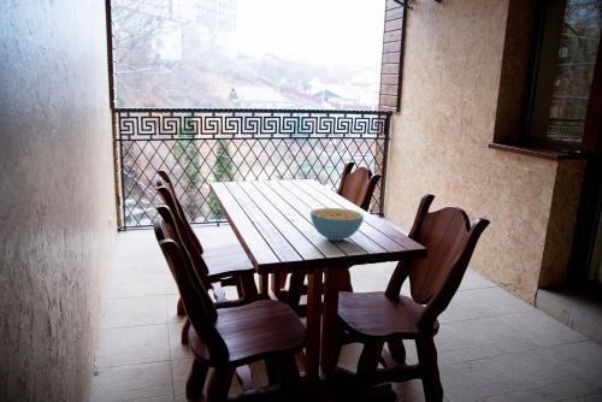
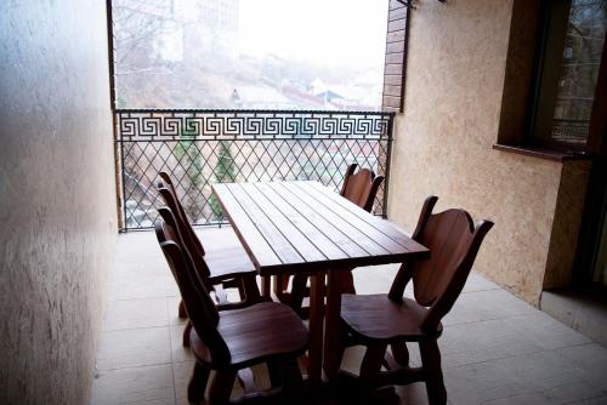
- cereal bowl (336, 225)
